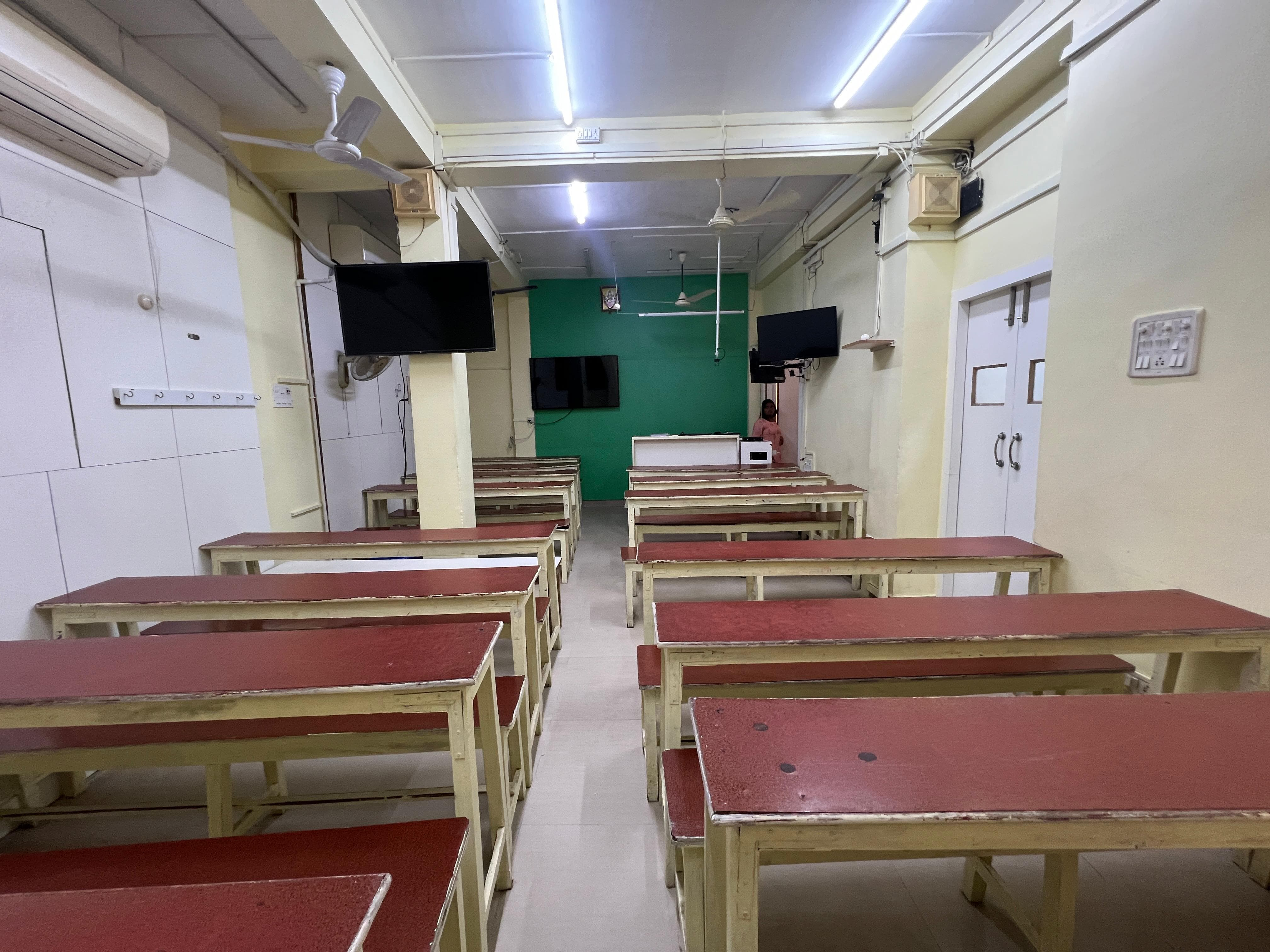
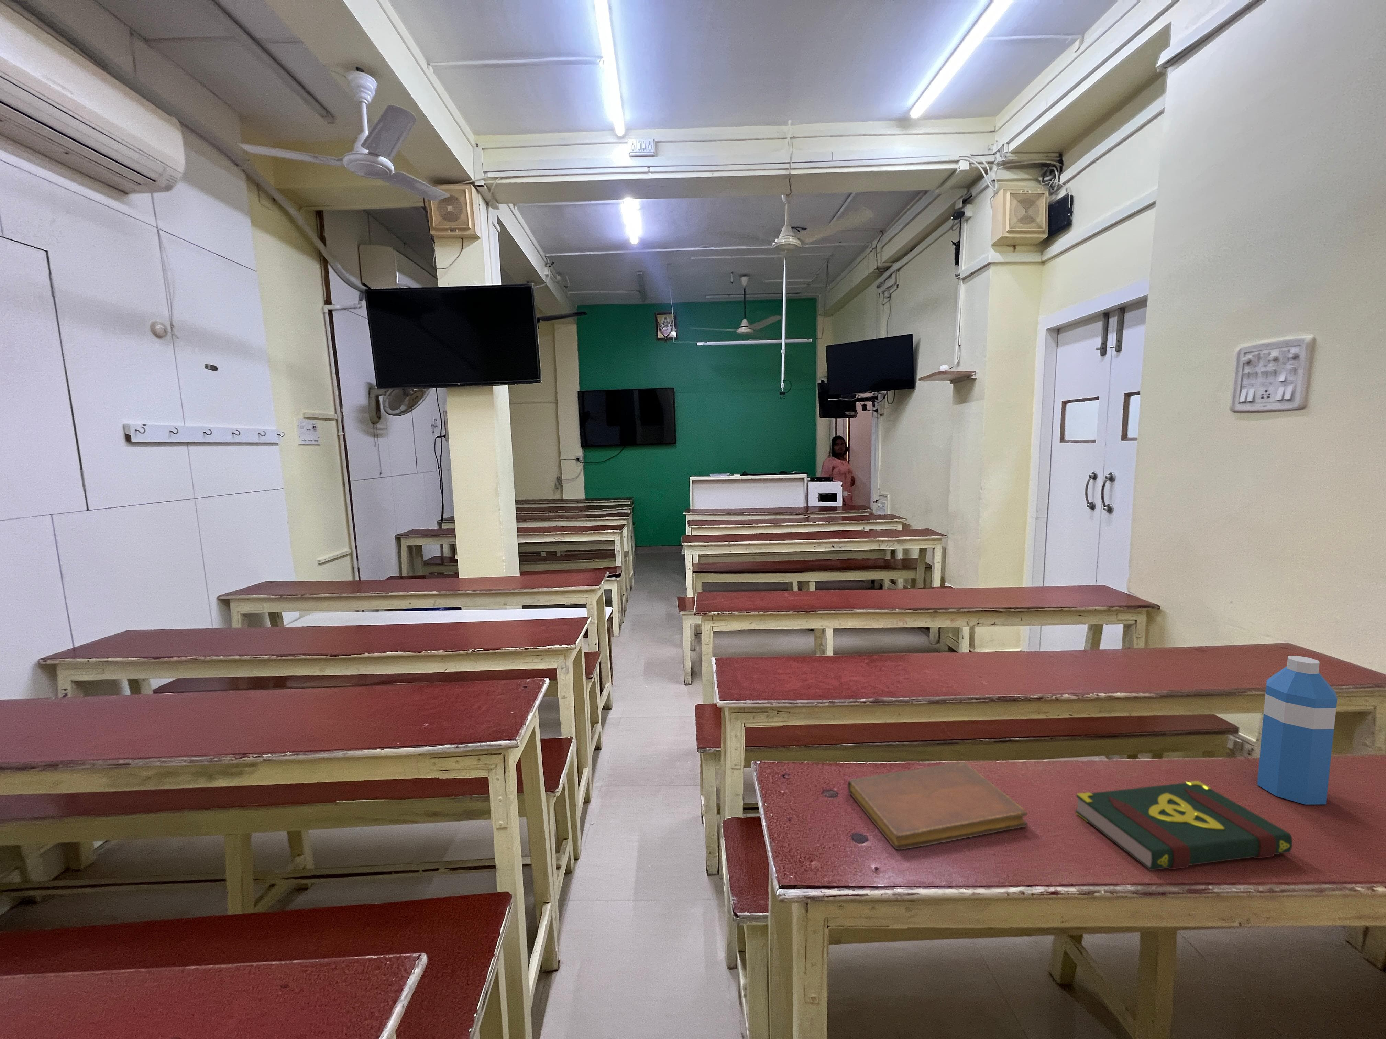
+ water bottle (1297, 726)
+ book (1178, 823)
+ notebook (933, 801)
